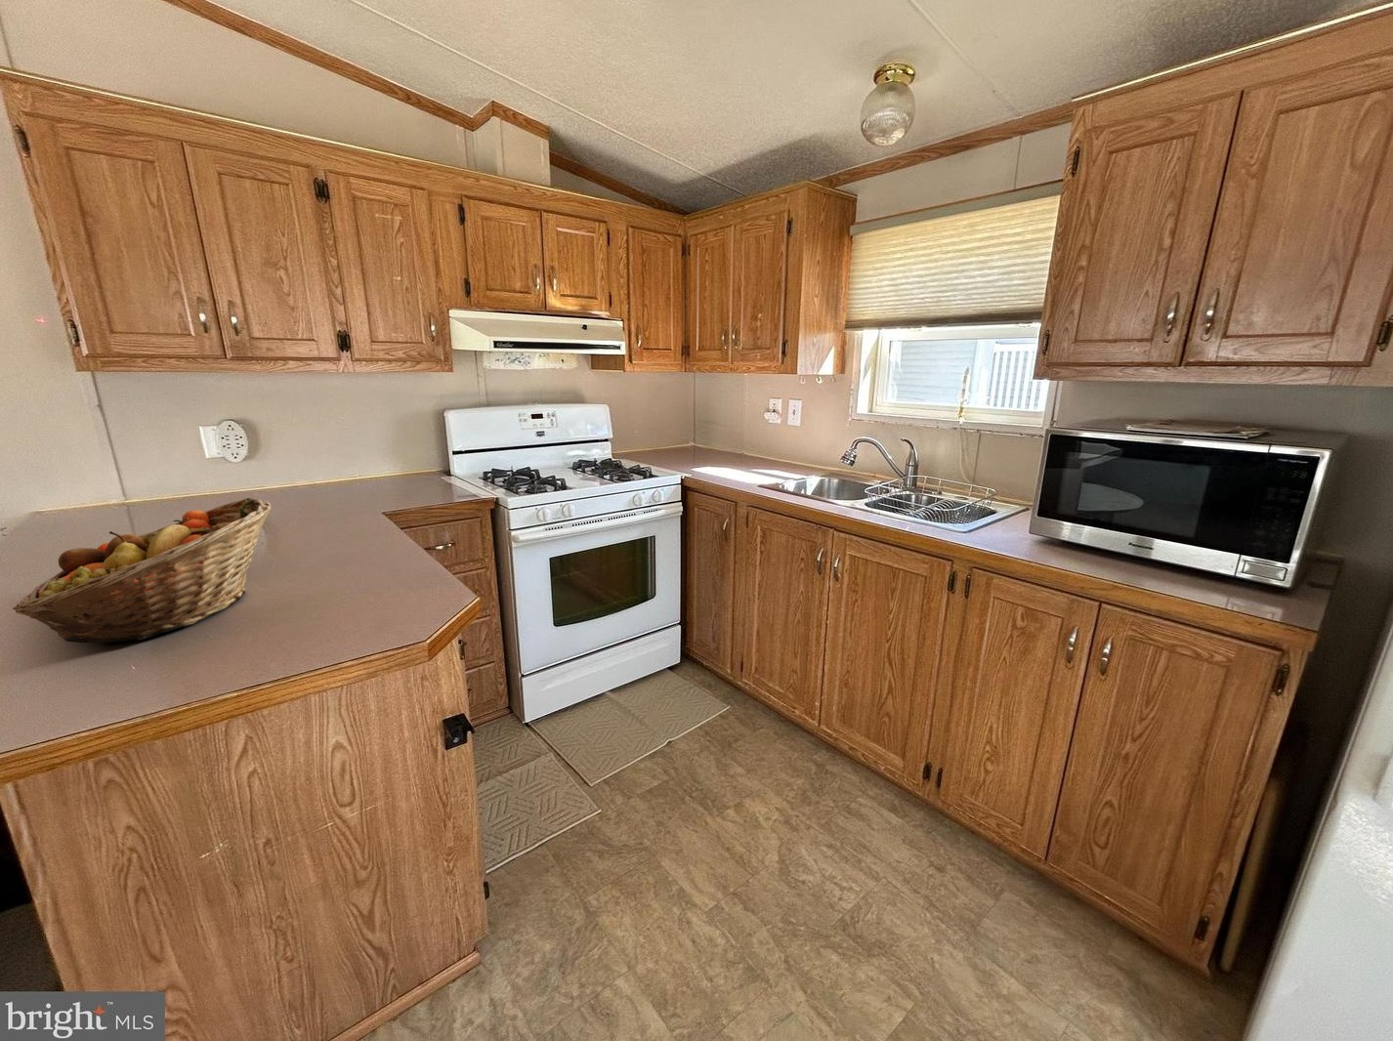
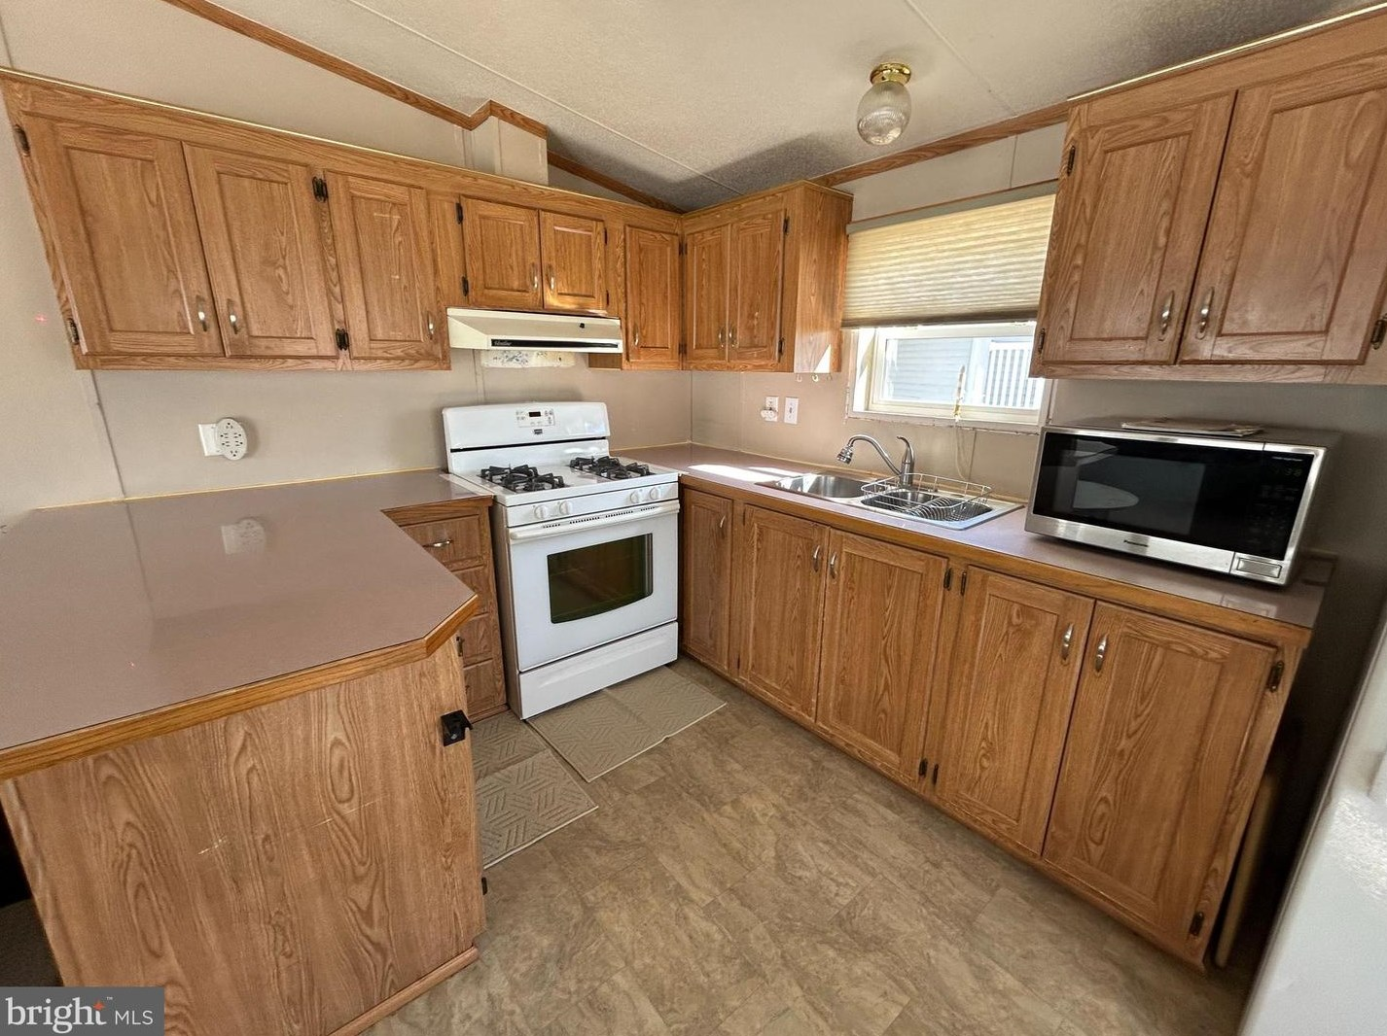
- fruit basket (163, 562)
